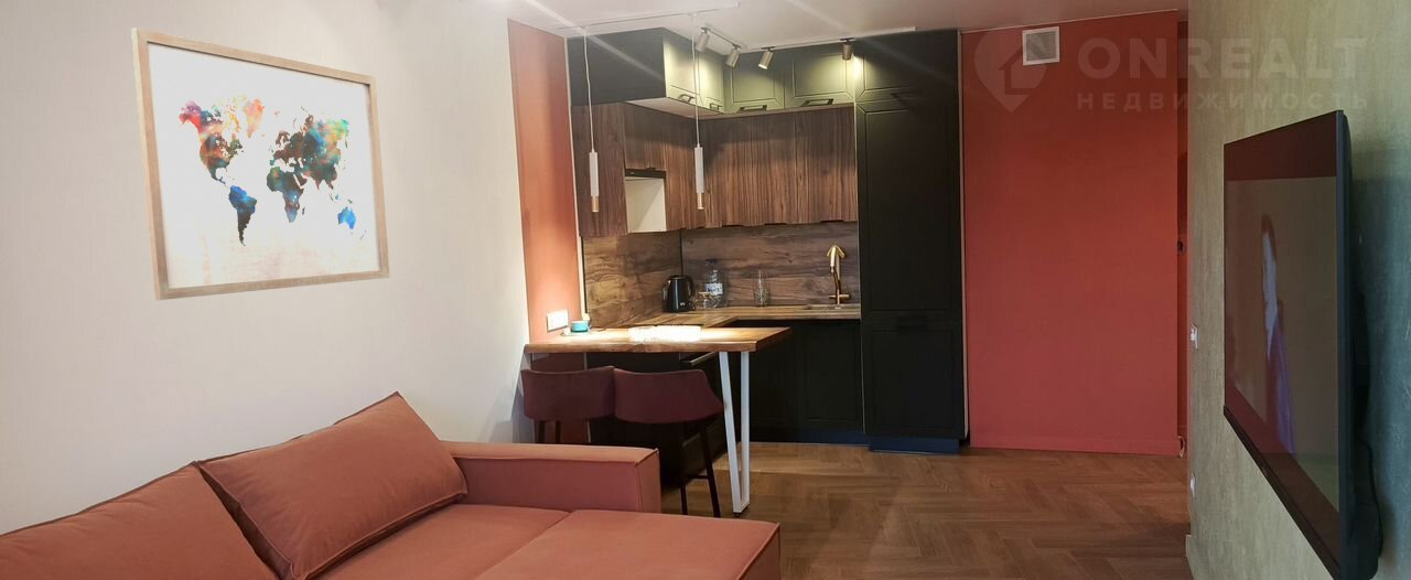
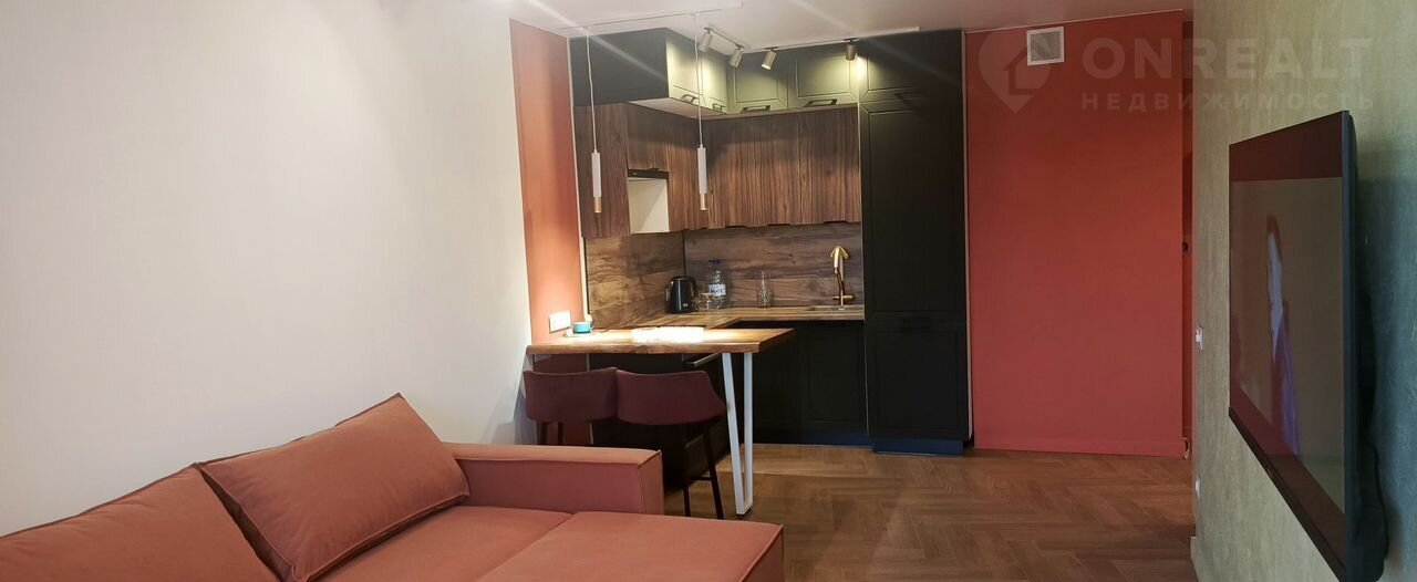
- wall art (280, 172)
